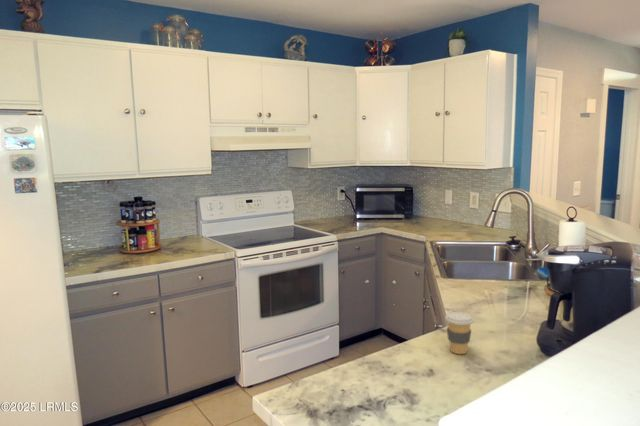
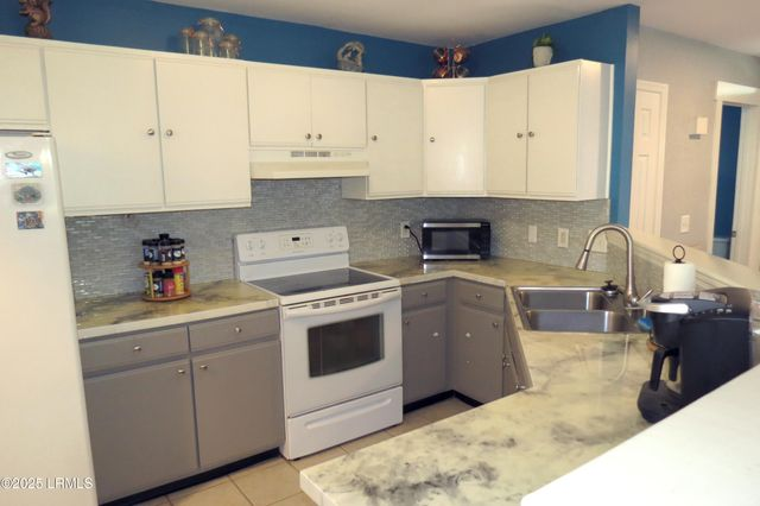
- coffee cup (458, 333)
